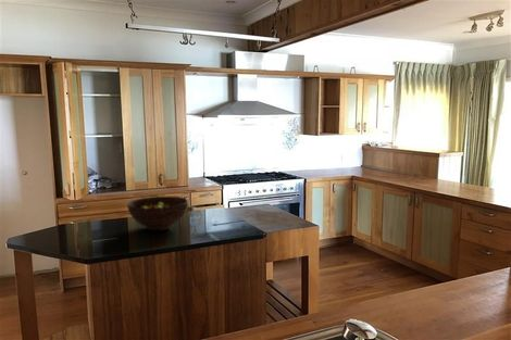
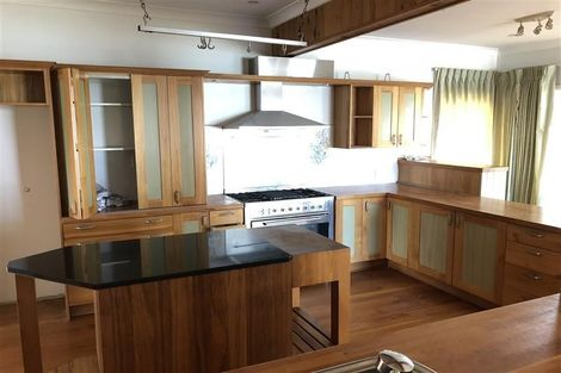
- fruit bowl (159, 215)
